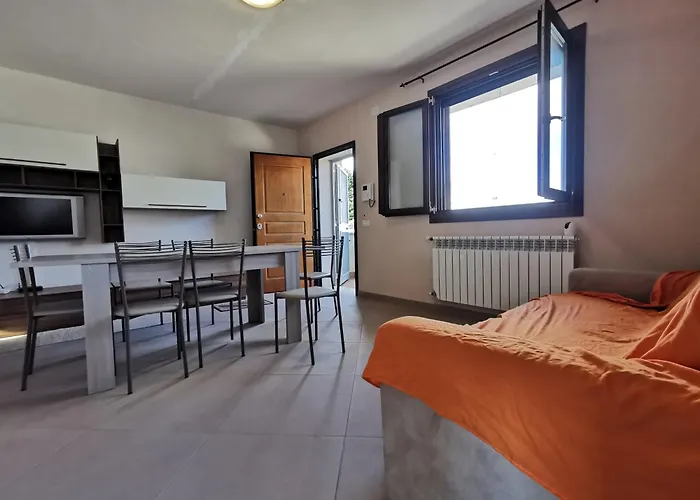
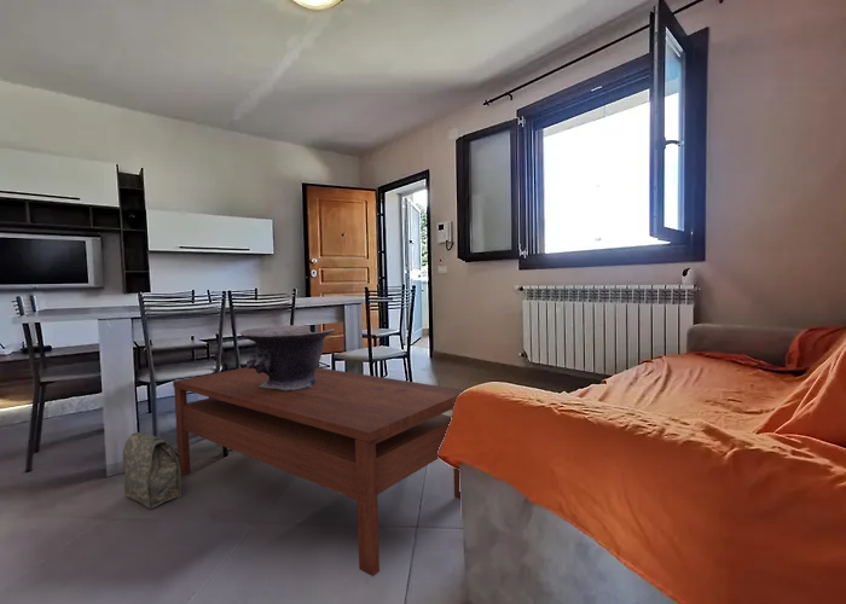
+ decorative bowl (288, 356)
+ bag (152, 464)
+ coffee table (309, 435)
